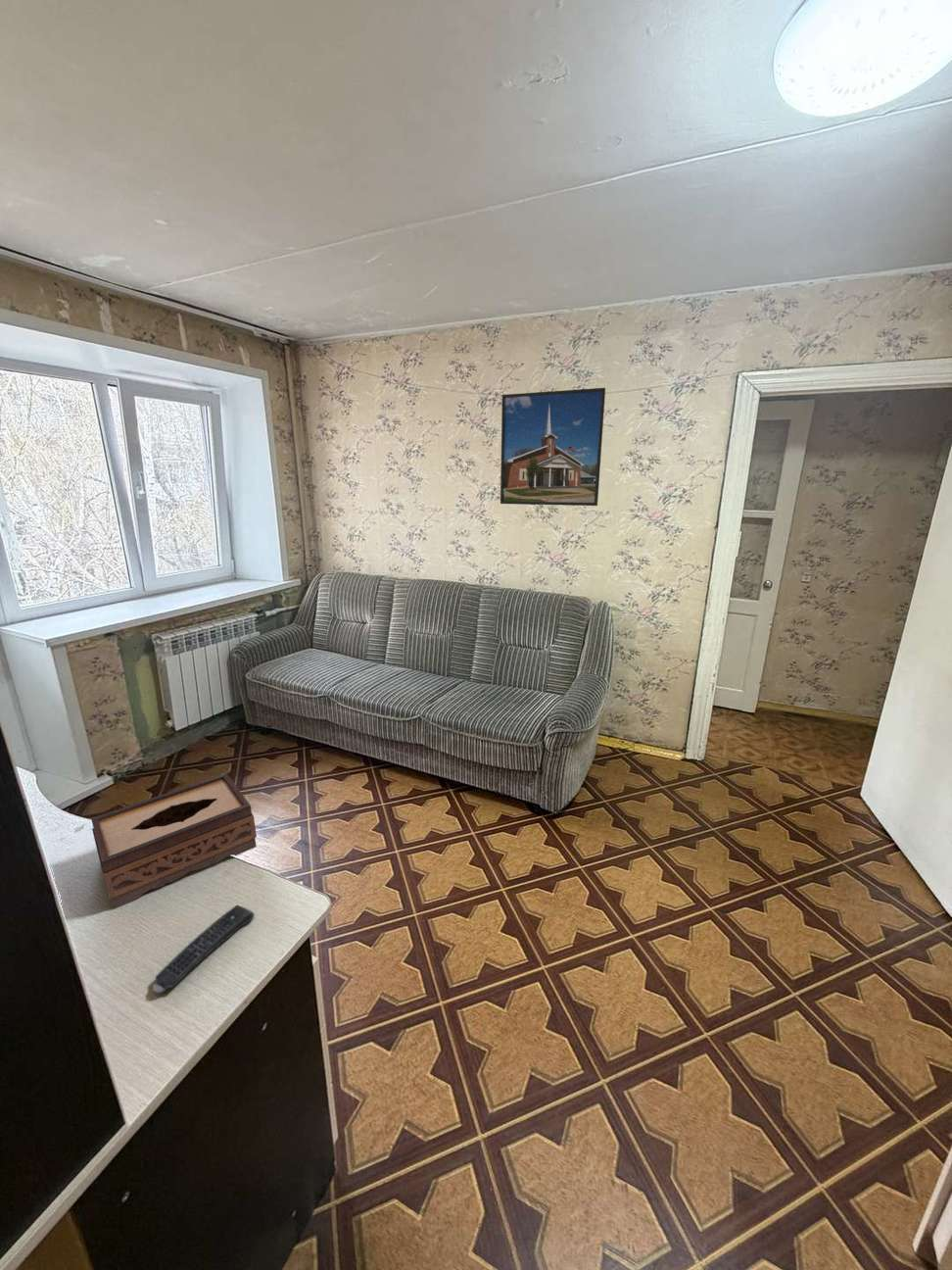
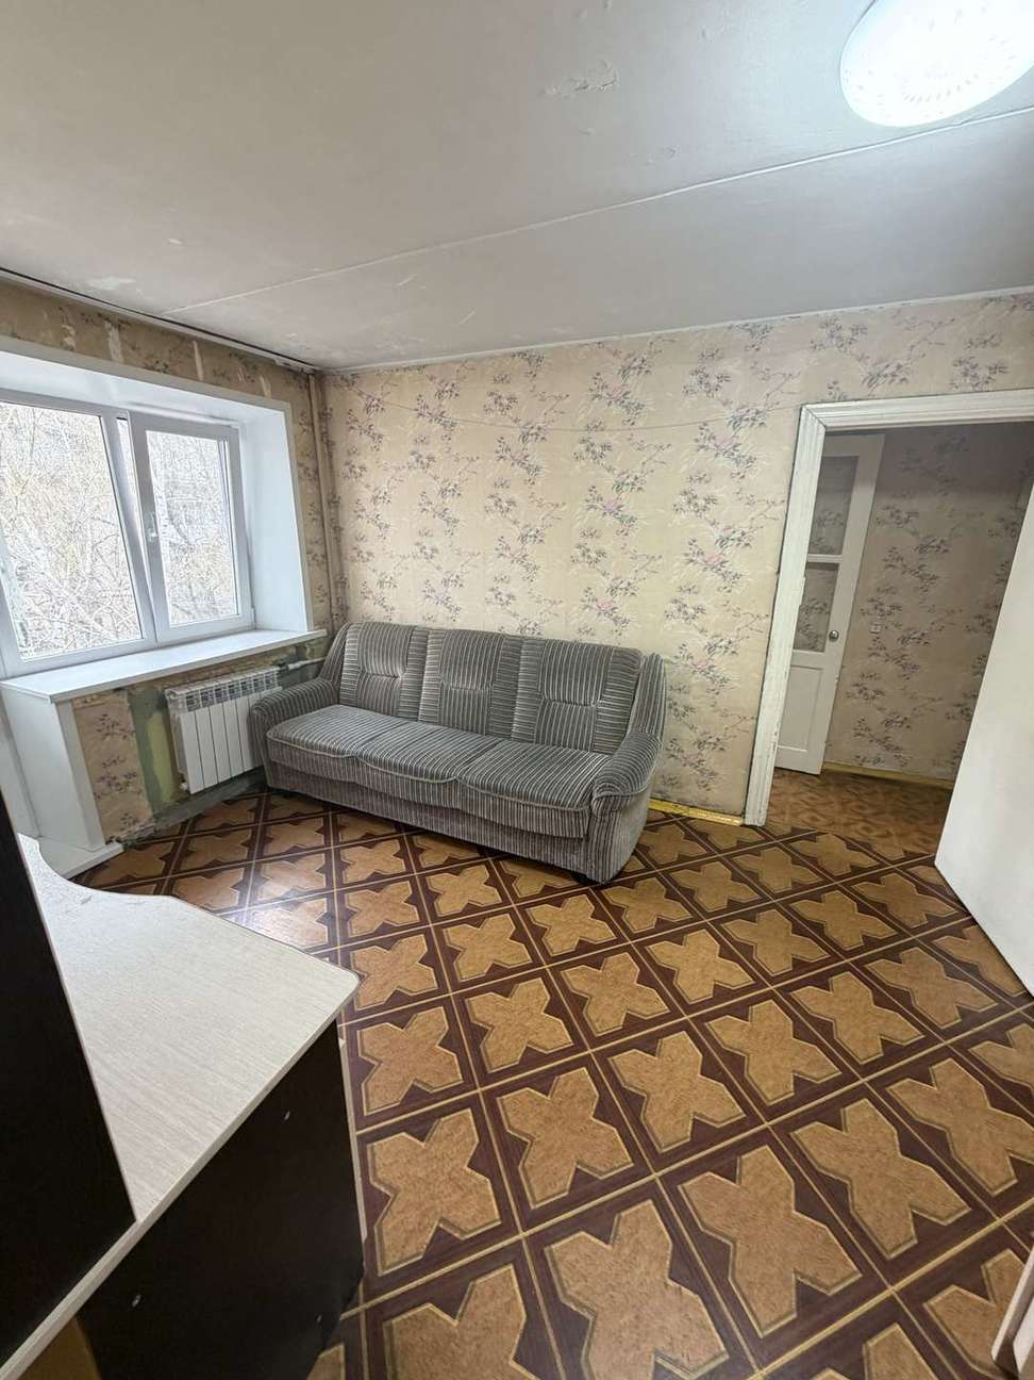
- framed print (548, 450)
- tissue box (176, 833)
- remote control (205, 946)
